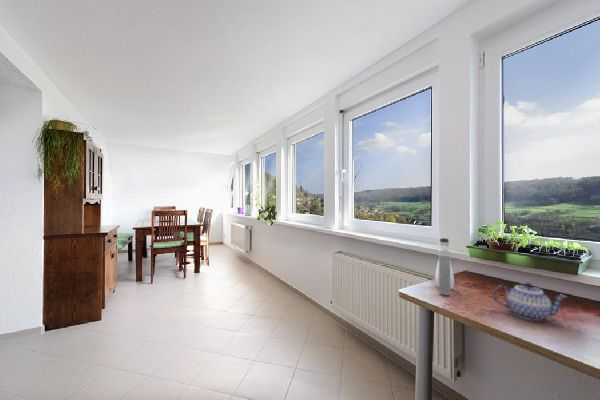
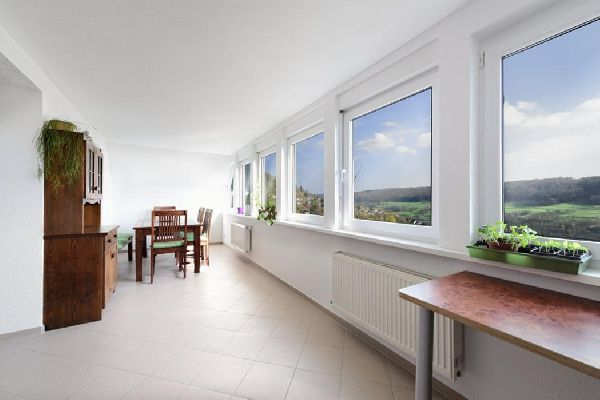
- teapot (528, 299)
- water bottle (444, 264)
